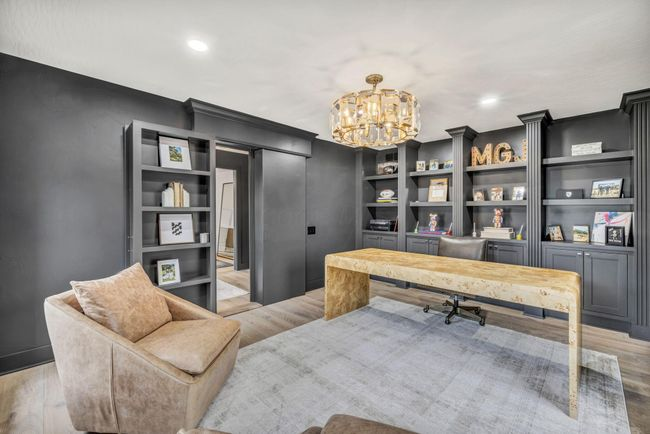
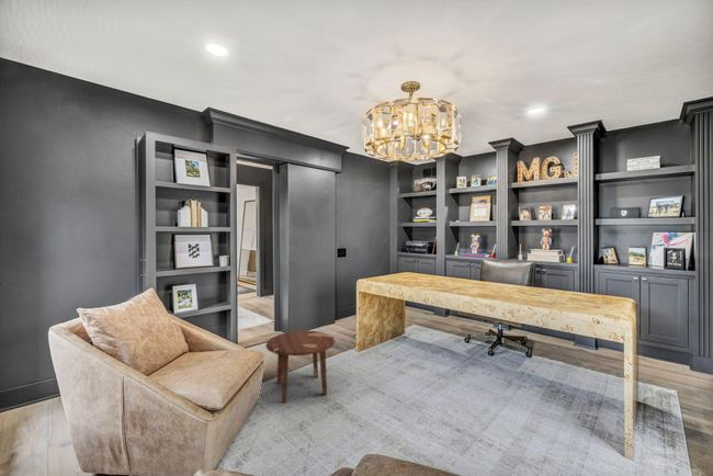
+ side table (301, 354)
